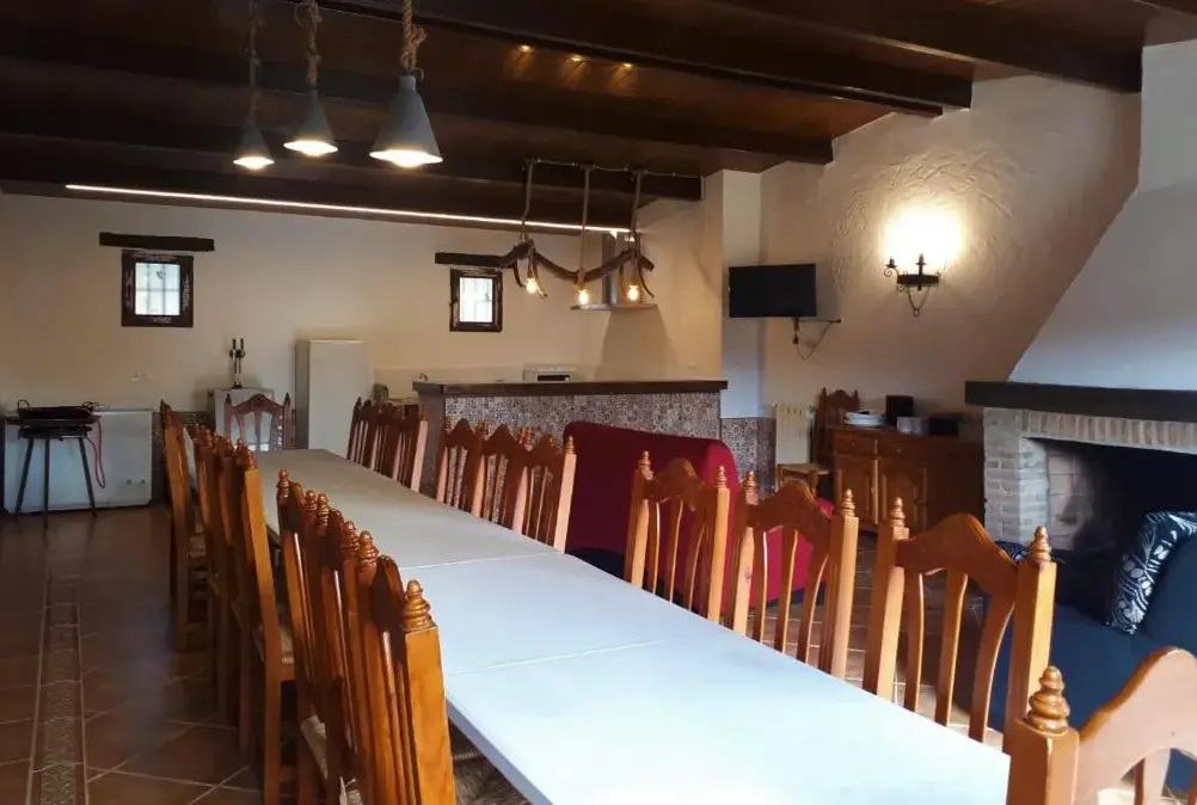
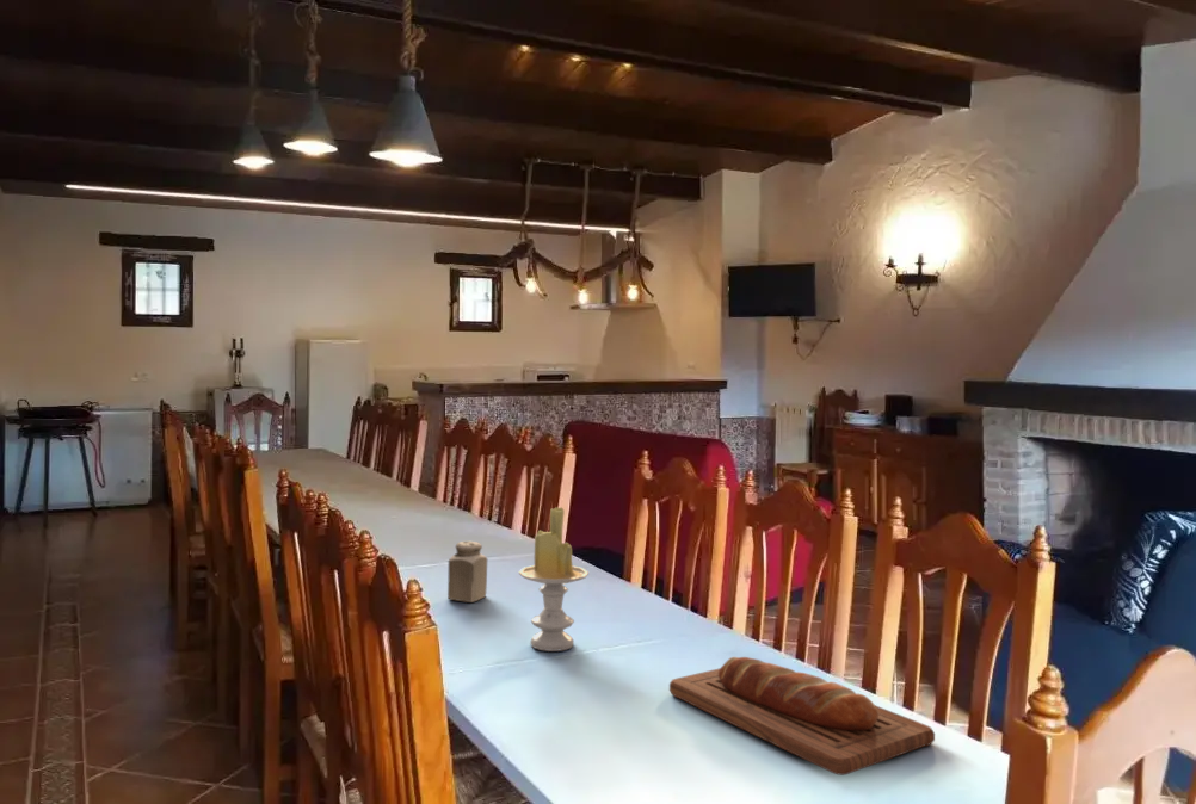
+ bread loaf (794, 695)
+ candle (553, 576)
+ salt shaker (468, 570)
